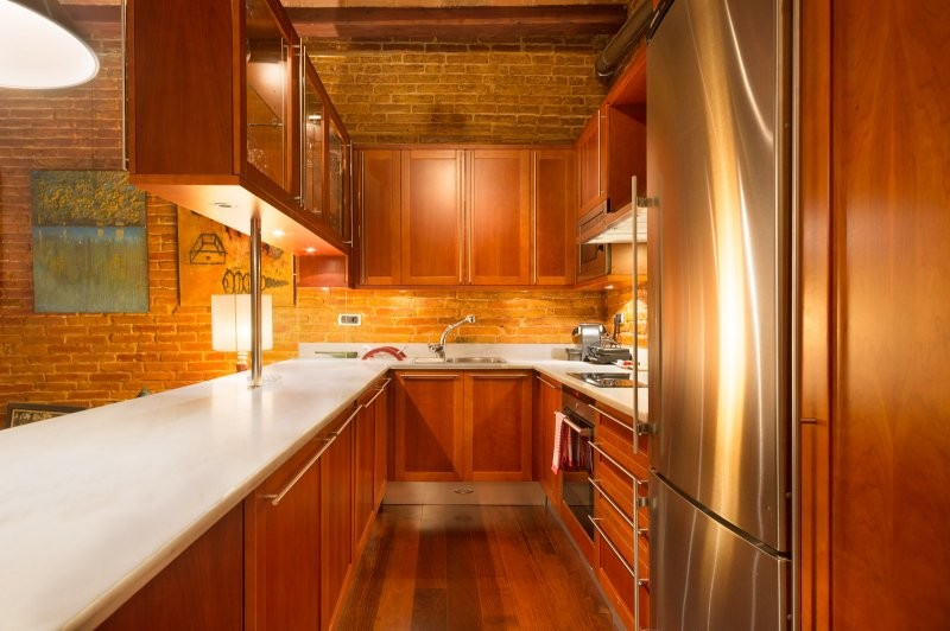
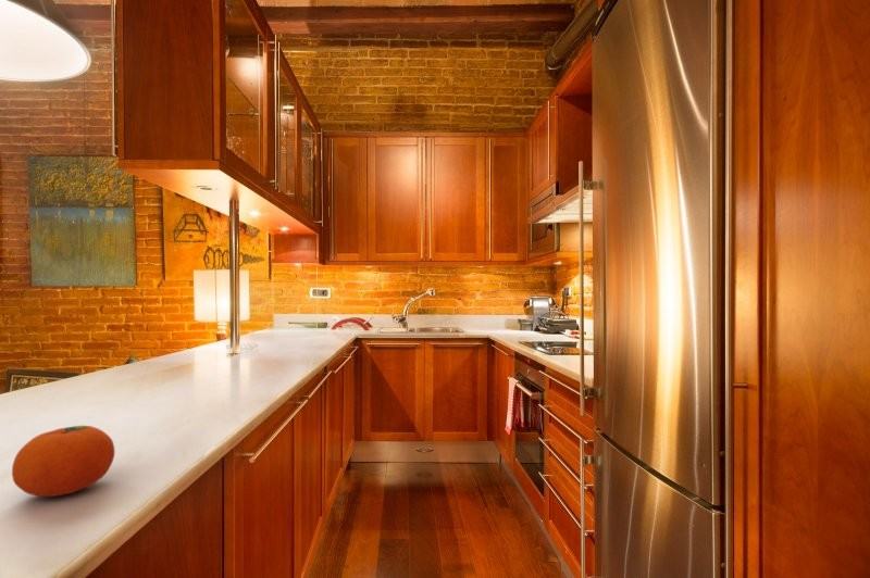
+ fruit (66, 460)
